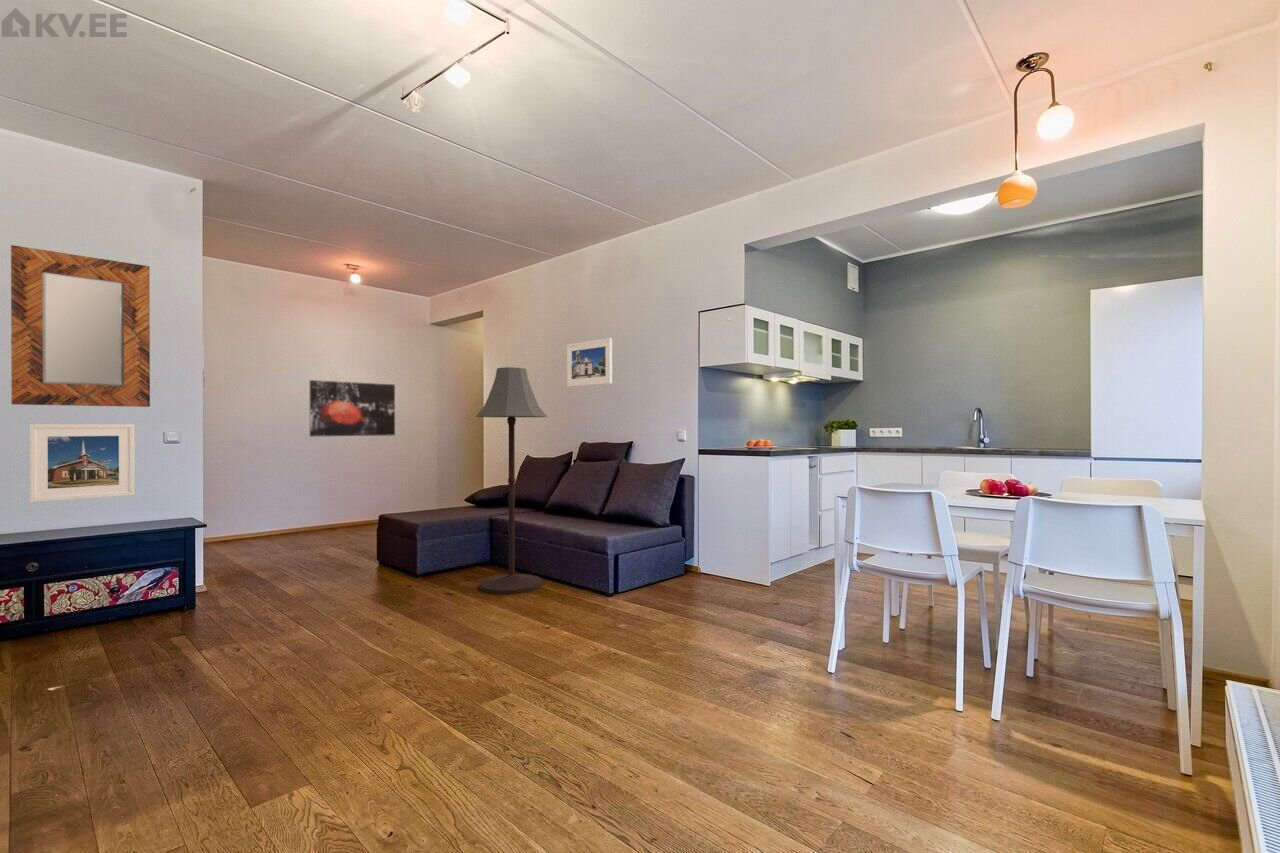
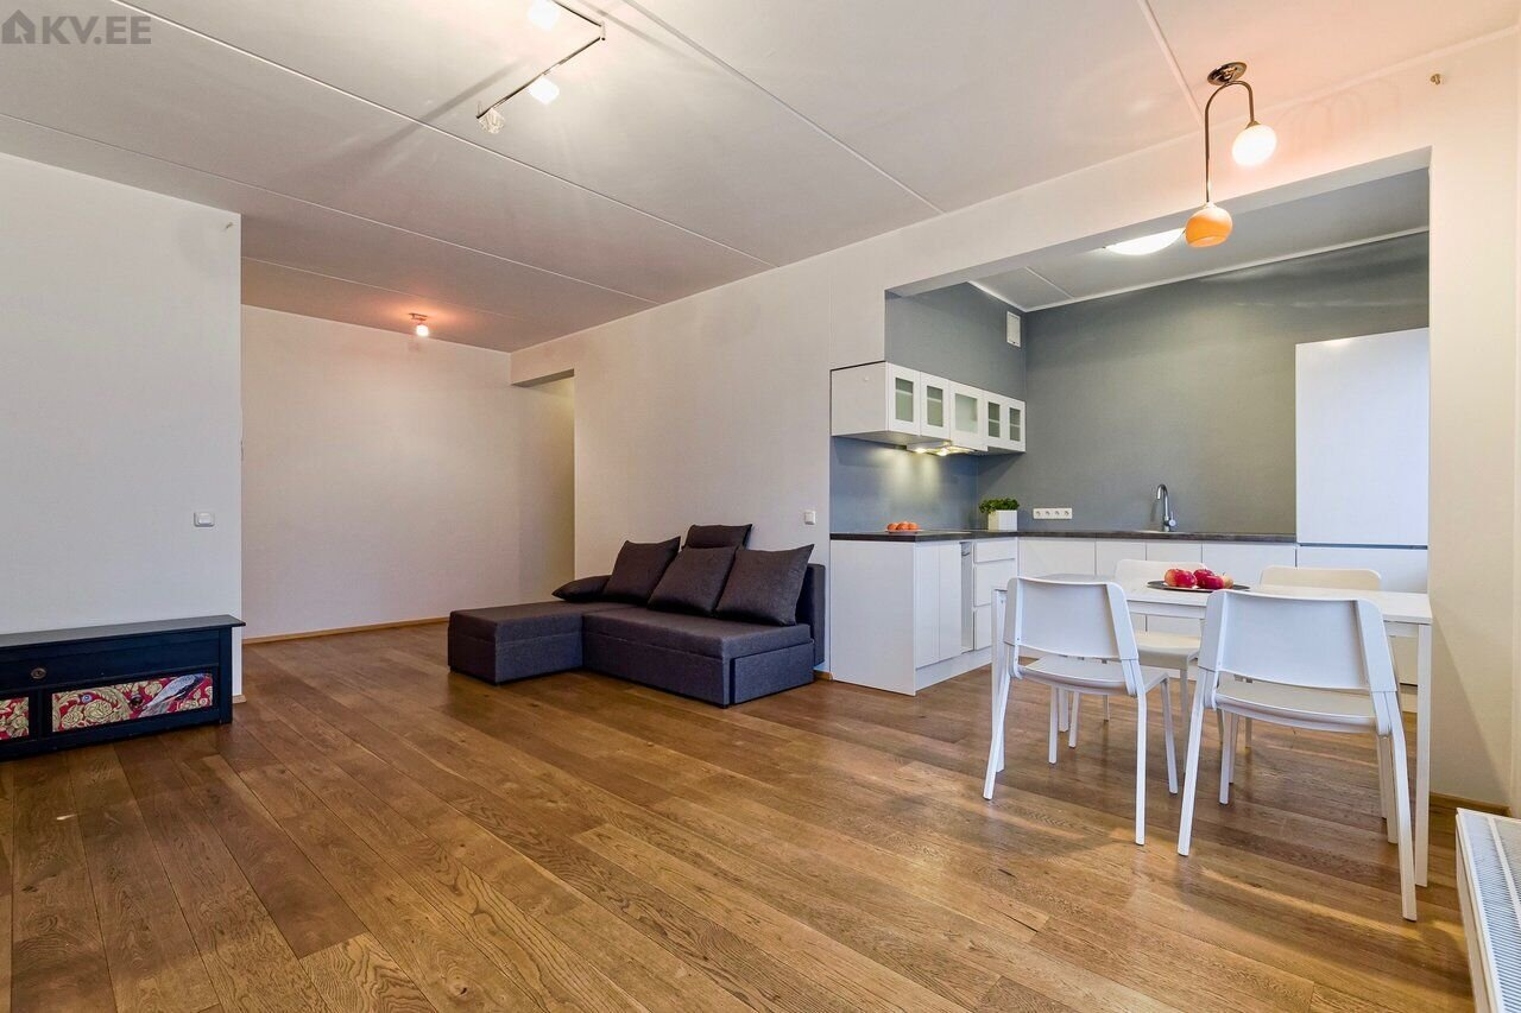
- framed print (588, 363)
- wall art (354, 409)
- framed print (84, 461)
- home mirror (84, 331)
- floor lamp (511, 477)
